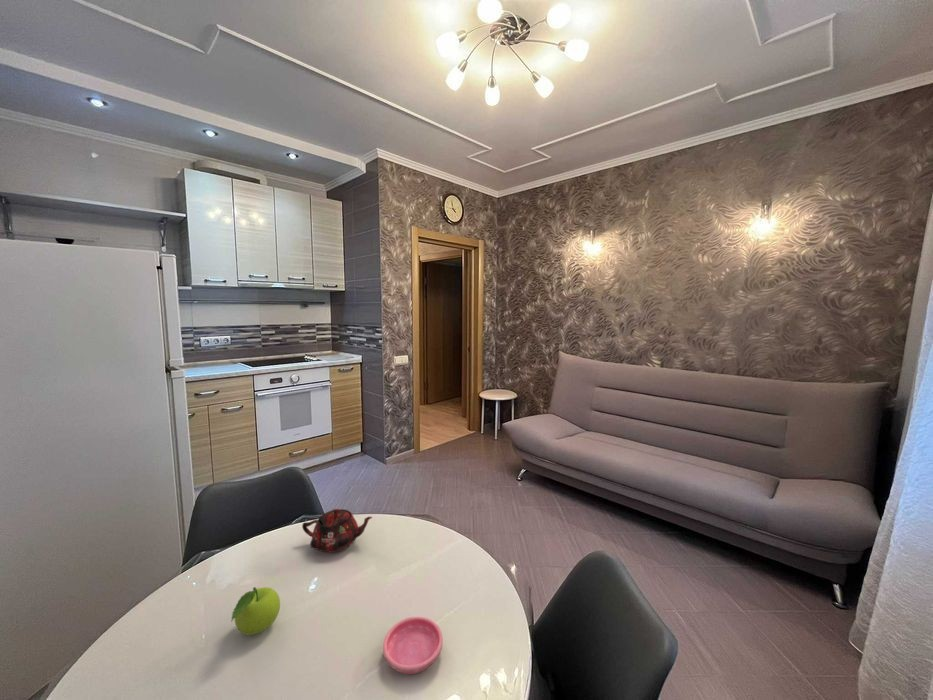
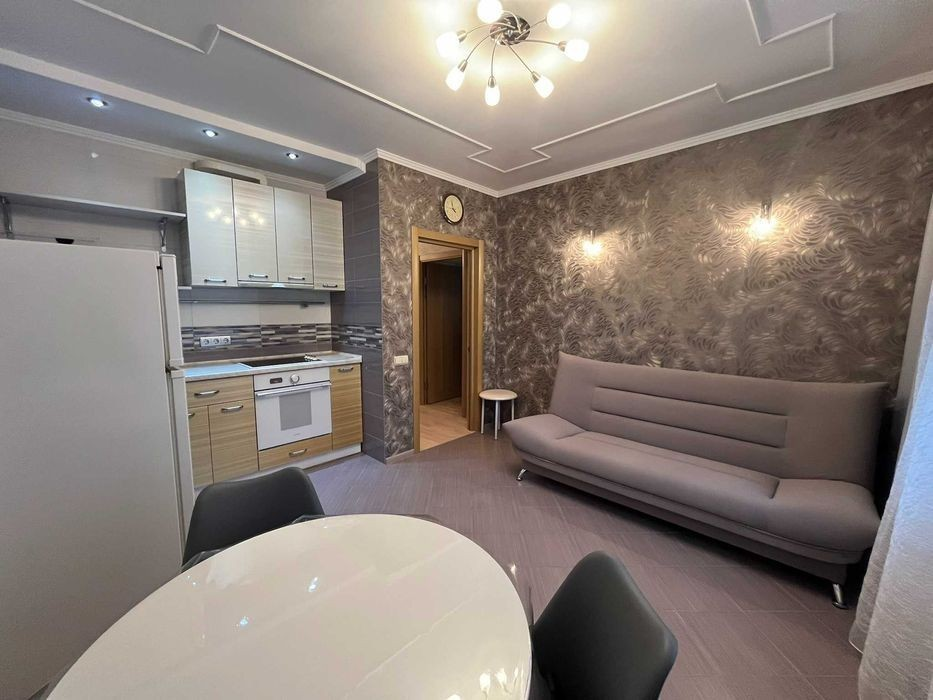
- saucer (413, 646)
- teapot (337, 525)
- fruit (252, 611)
